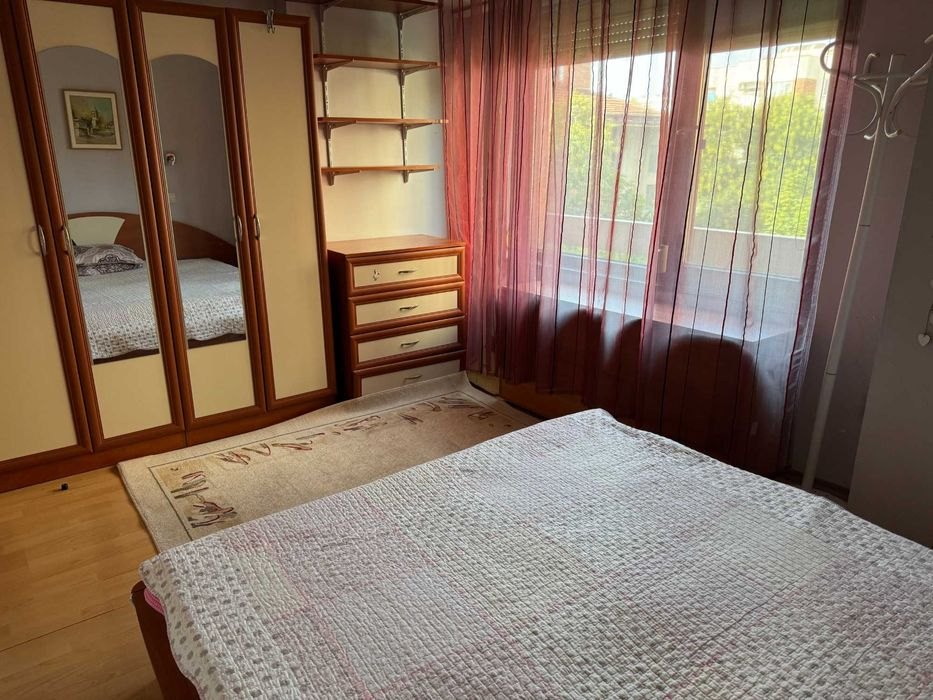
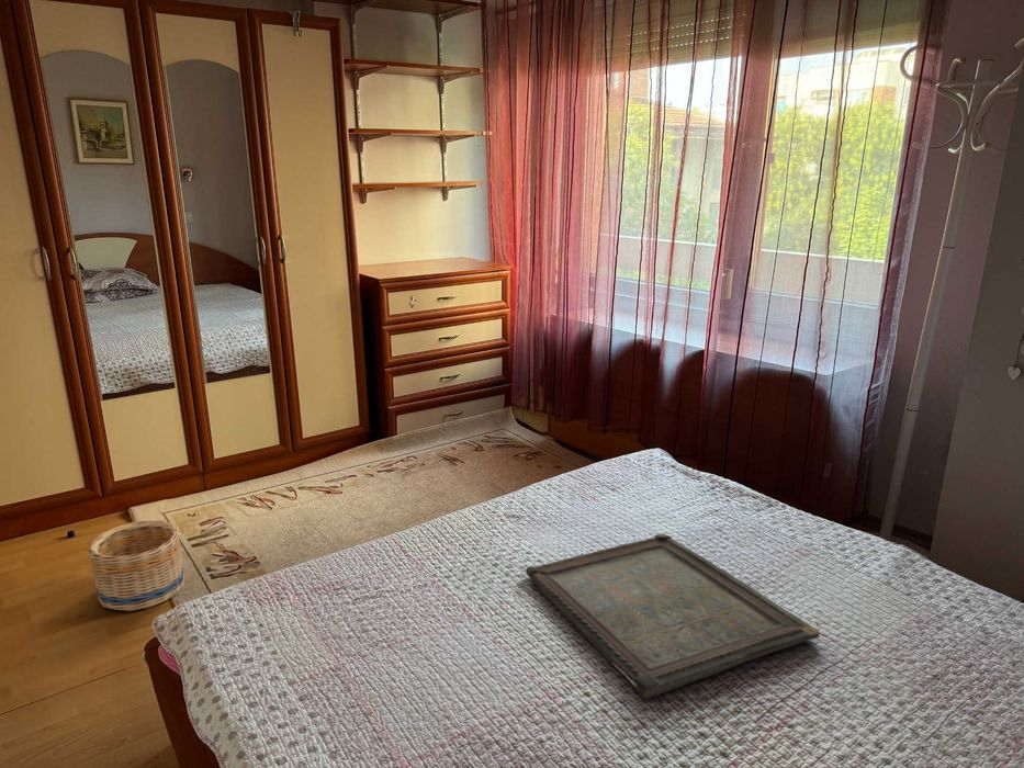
+ basket (138, 564)
+ serving tray (661, 599)
